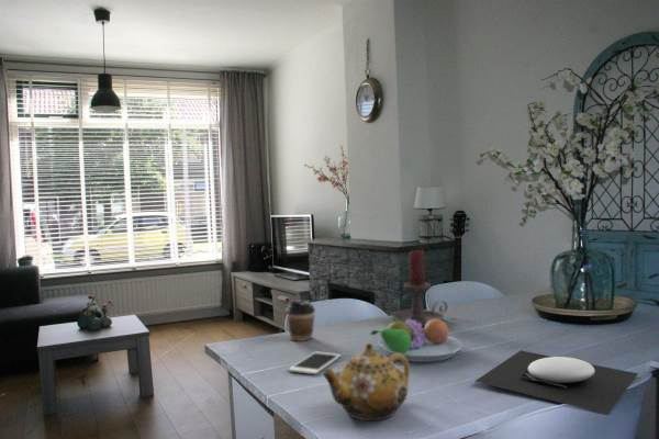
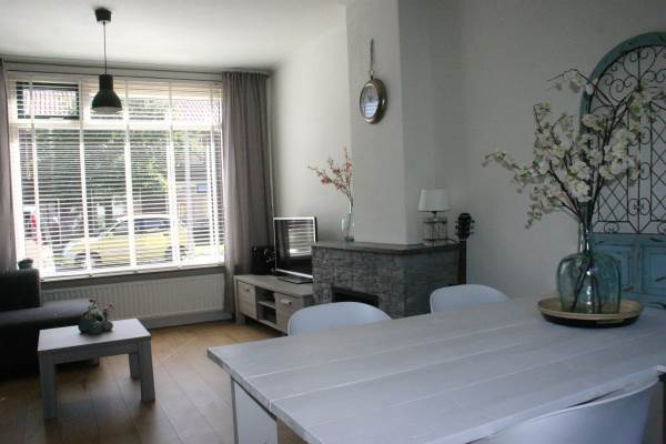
- candle holder (422, 284)
- cell phone (315, 362)
- plate (557, 370)
- teapot (368, 378)
- fruit bowl (416, 335)
- coffee cup (301, 318)
